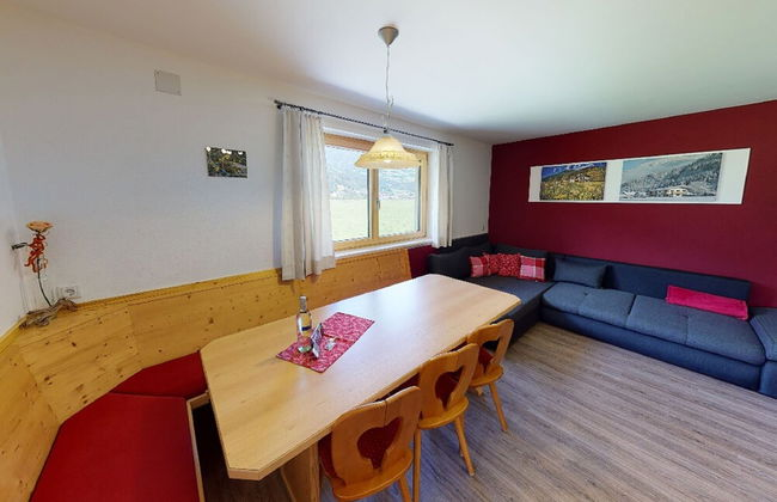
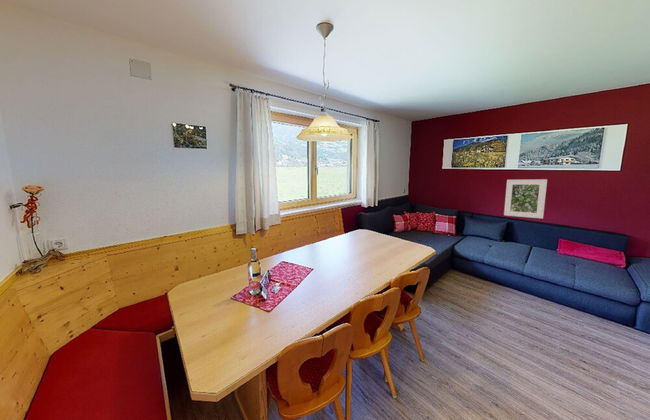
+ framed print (524, 198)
